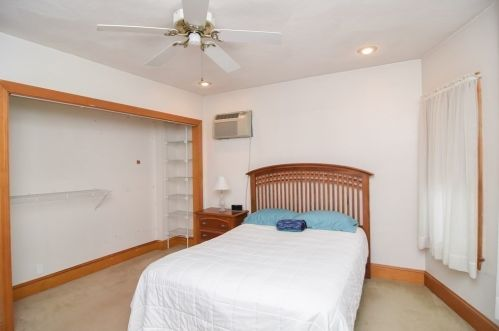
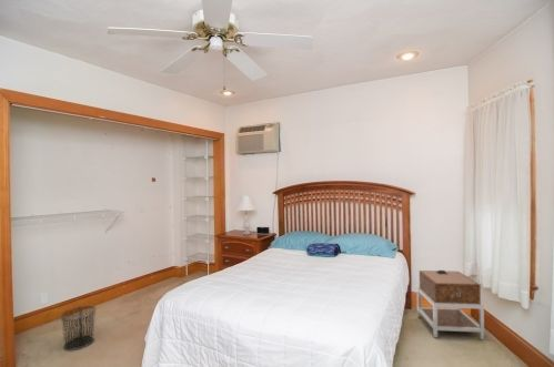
+ nightstand (447, 300)
+ waste bin (78, 327)
